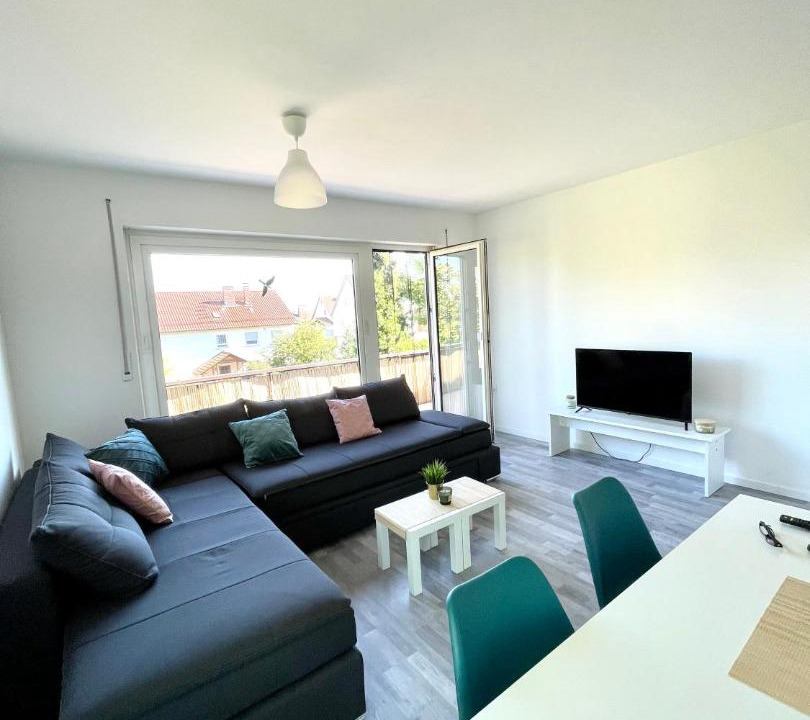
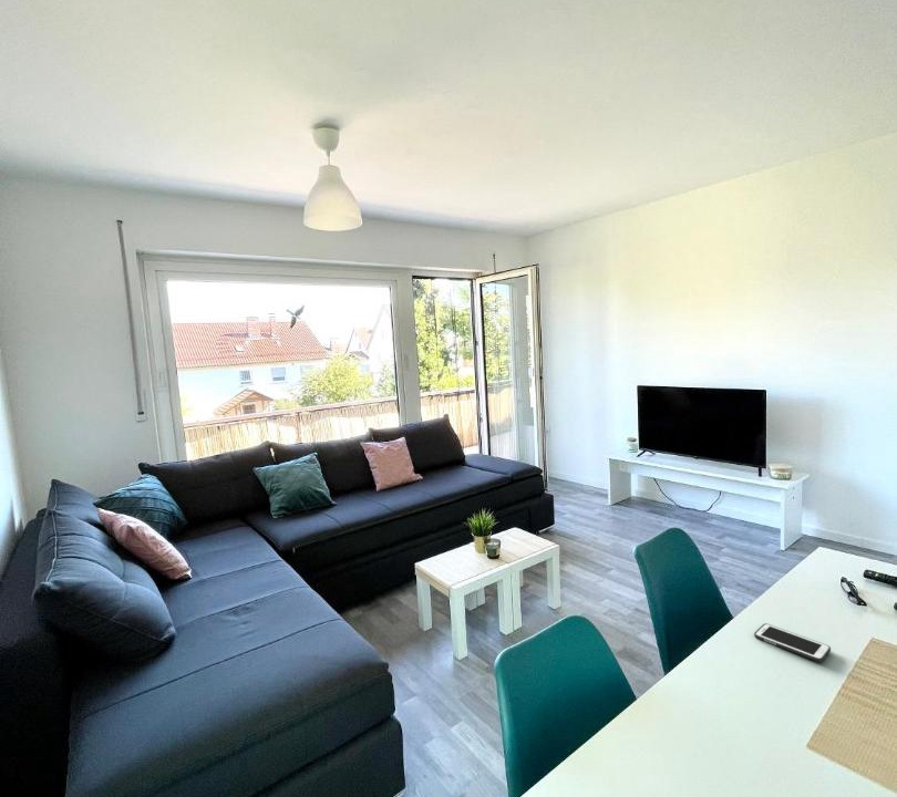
+ cell phone (791, 641)
